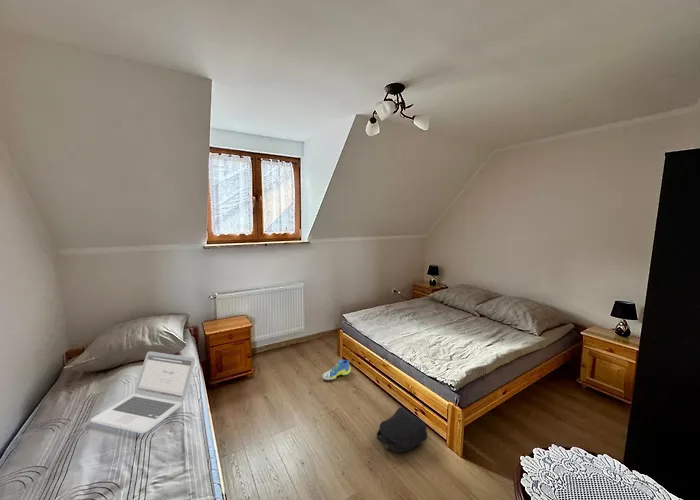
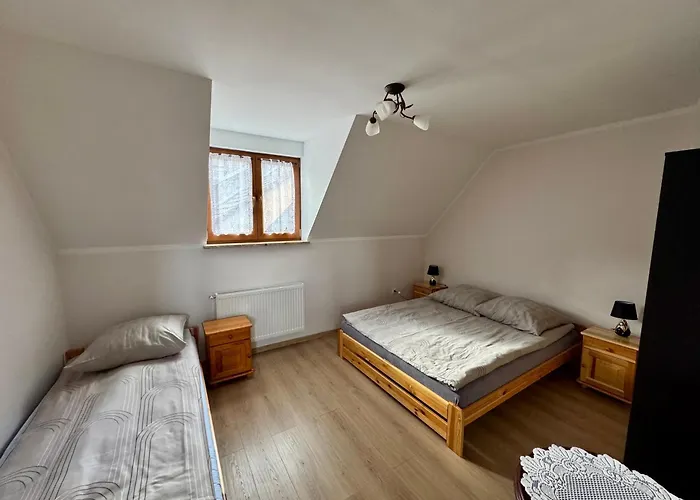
- laptop (146, 388)
- sneaker (336, 367)
- backpack (399, 430)
